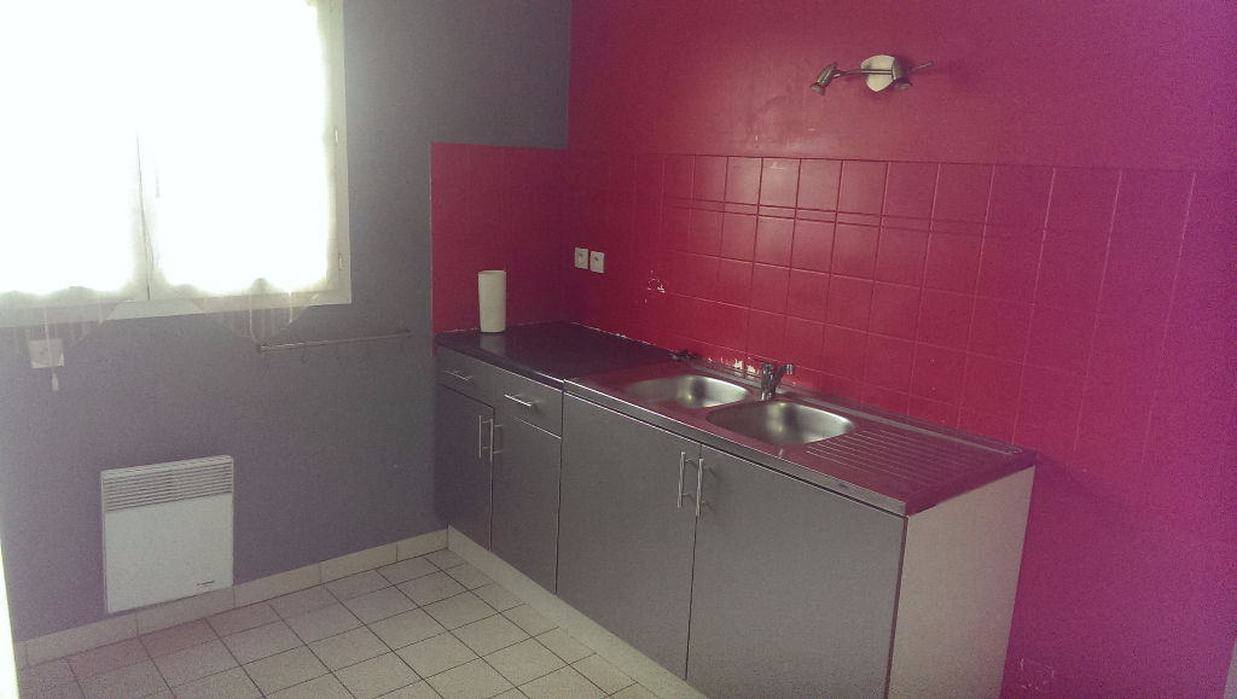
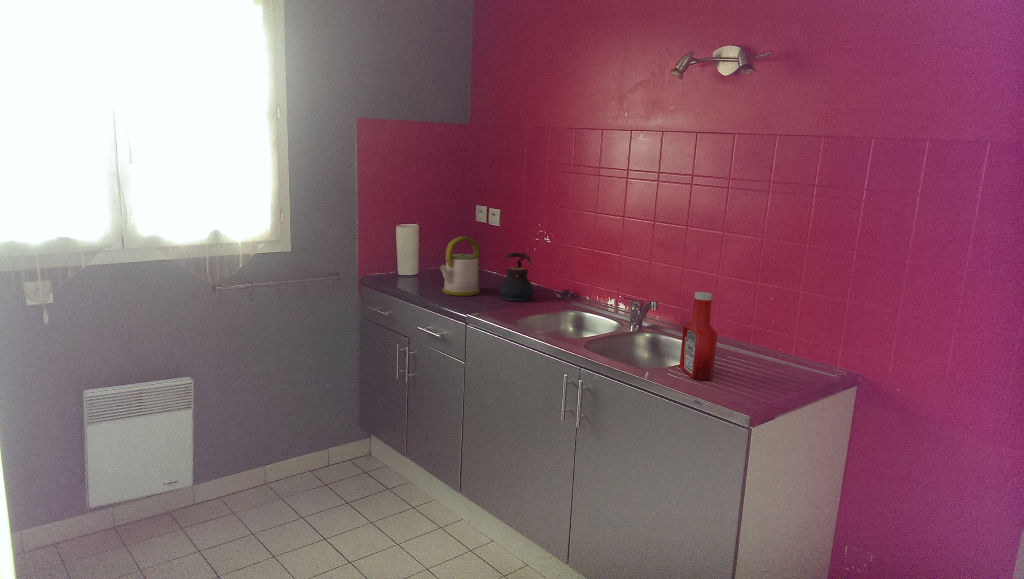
+ soap bottle (699, 333)
+ teapot (517, 275)
+ kettle (459, 264)
